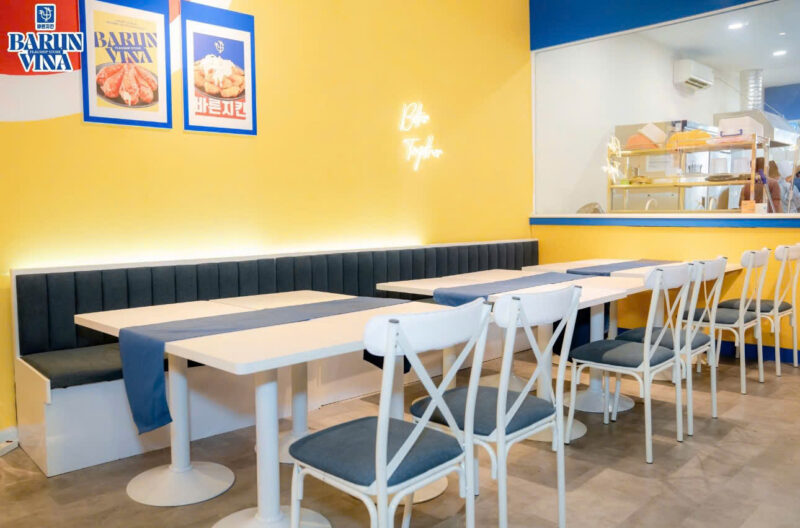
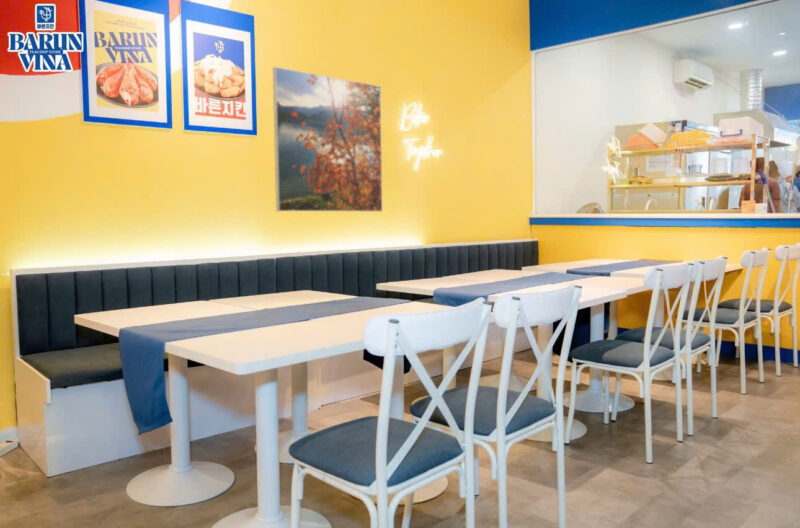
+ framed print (331, 144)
